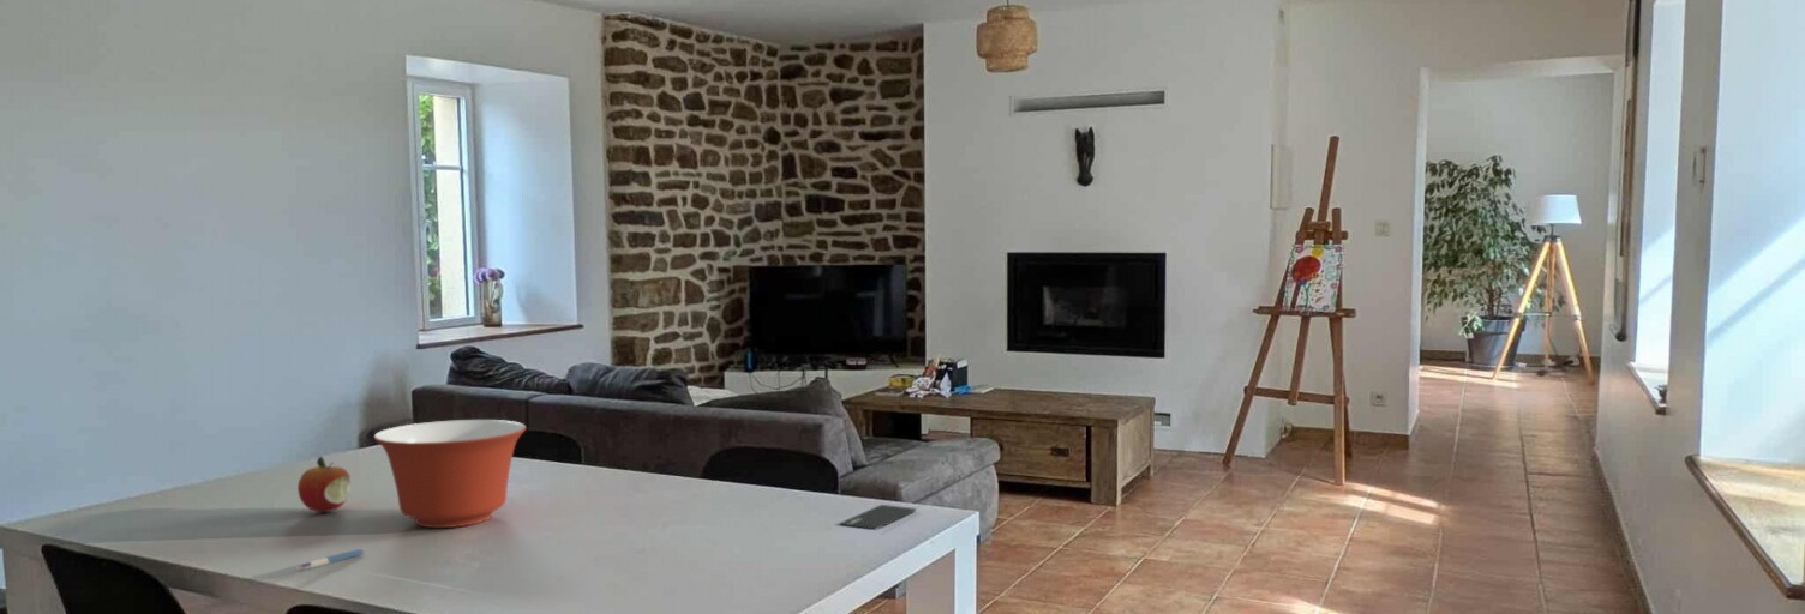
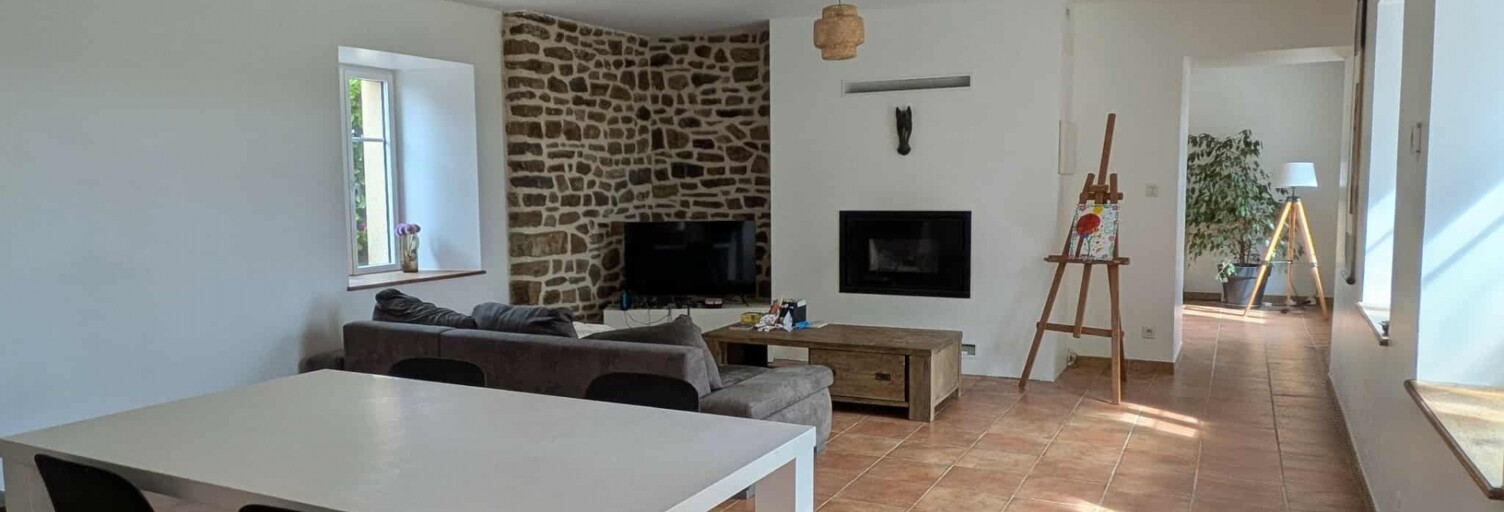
- smartphone (878, 516)
- fruit (323, 483)
- mixing bowl (452, 474)
- pen (332, 559)
